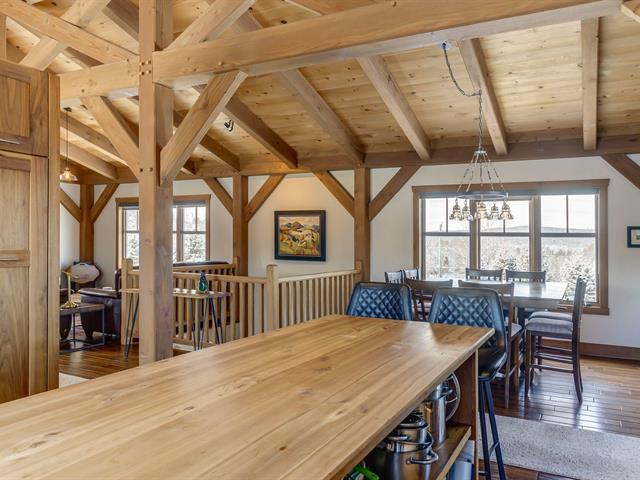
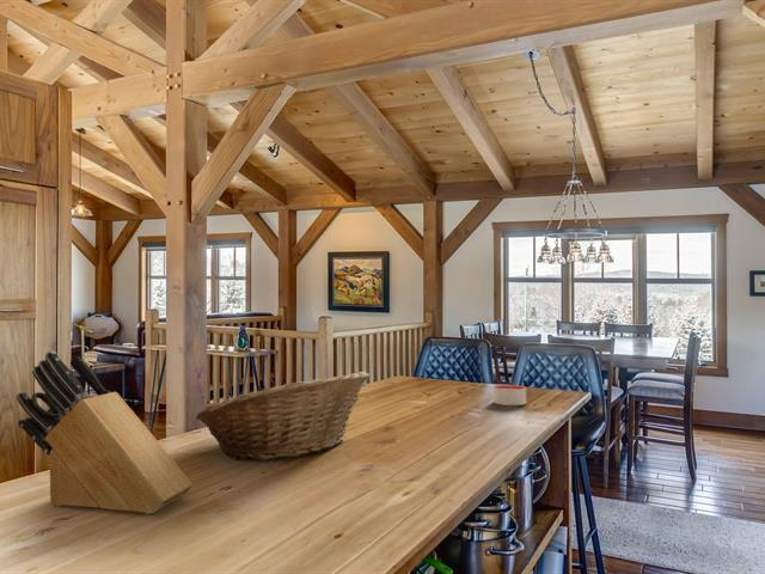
+ fruit basket (288, 408)
+ candle (509, 393)
+ knife block (103, 426)
